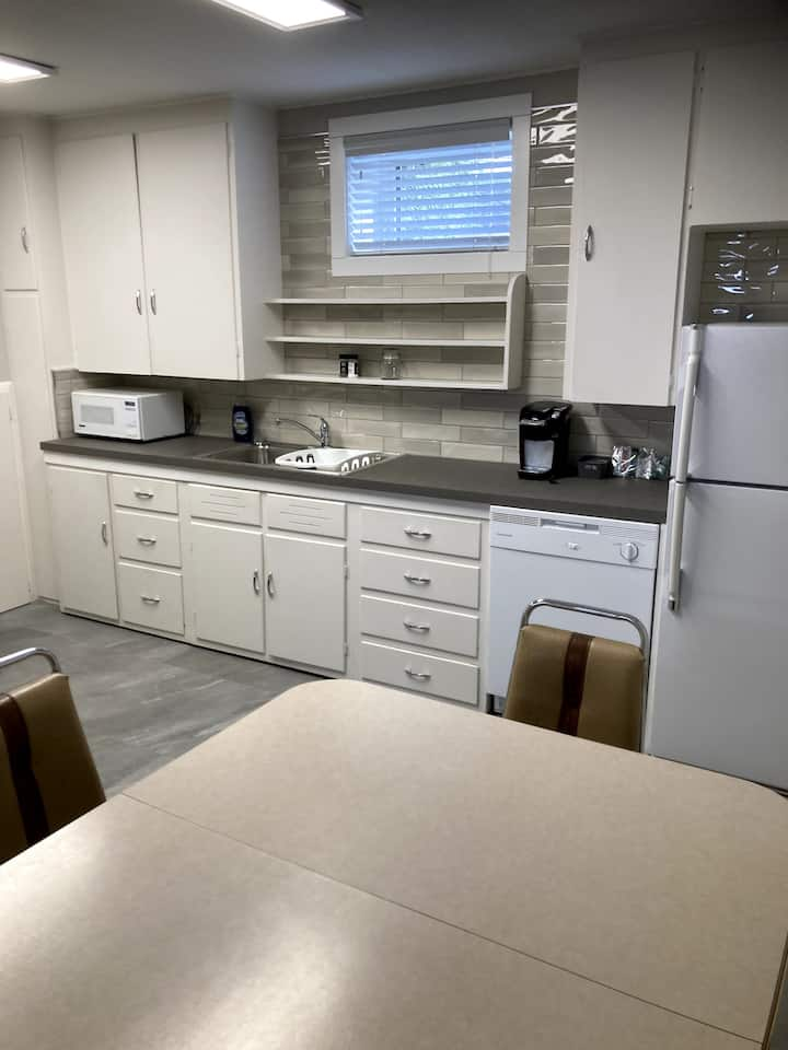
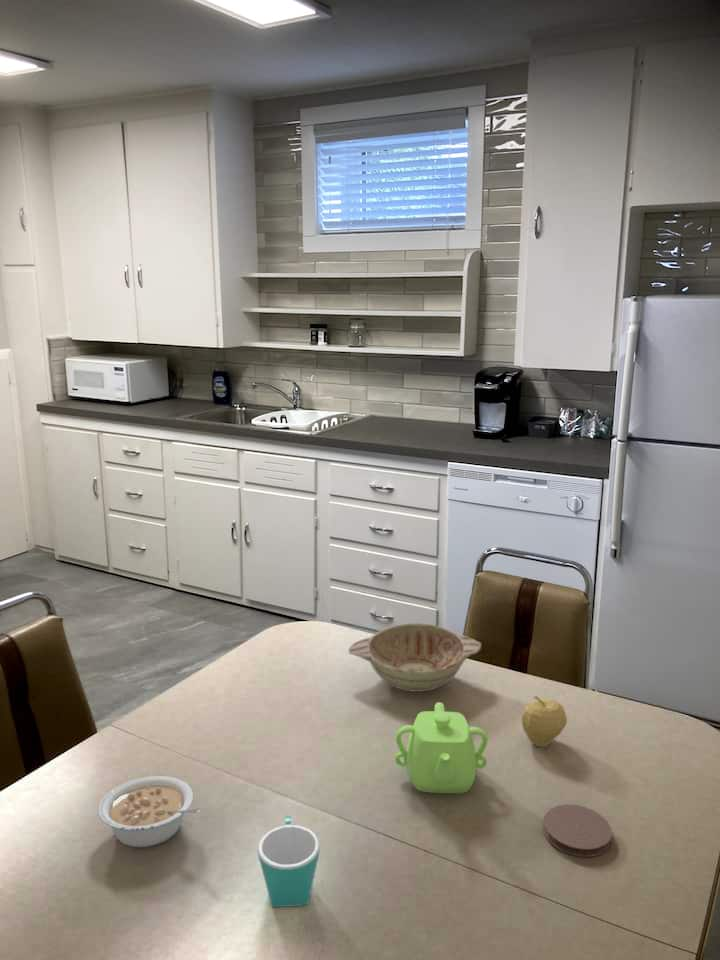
+ coaster (577, 829)
+ legume (151, 811)
+ decorative bowl (414, 662)
+ fruit (544, 718)
+ mug (289, 859)
+ teapot (441, 749)
